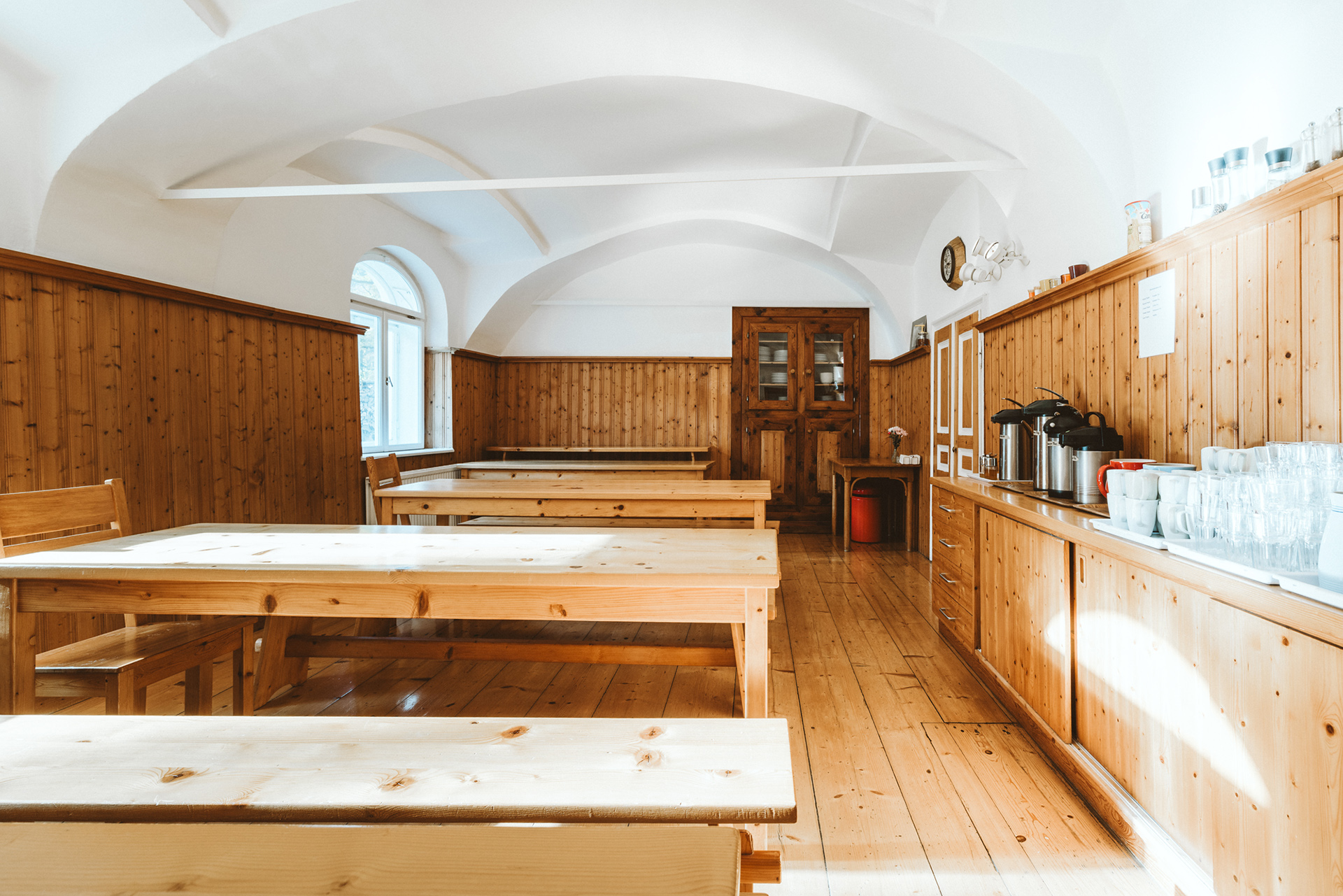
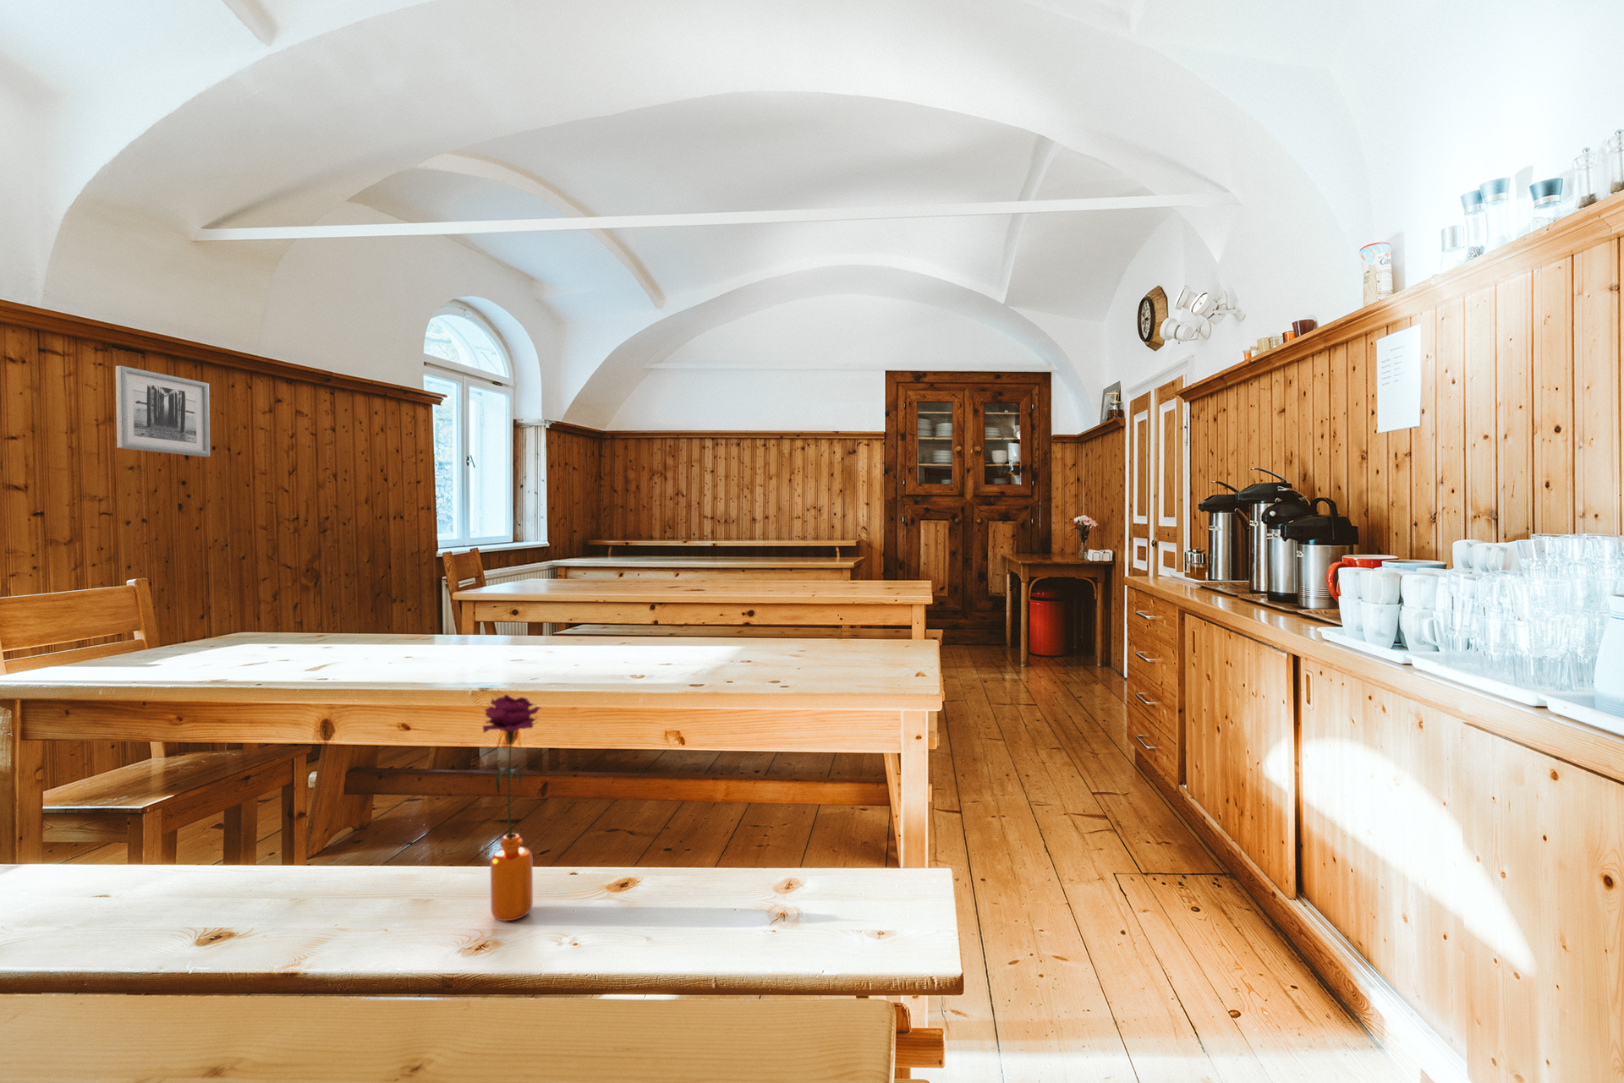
+ wall art (164, 413)
+ flower (509, 804)
